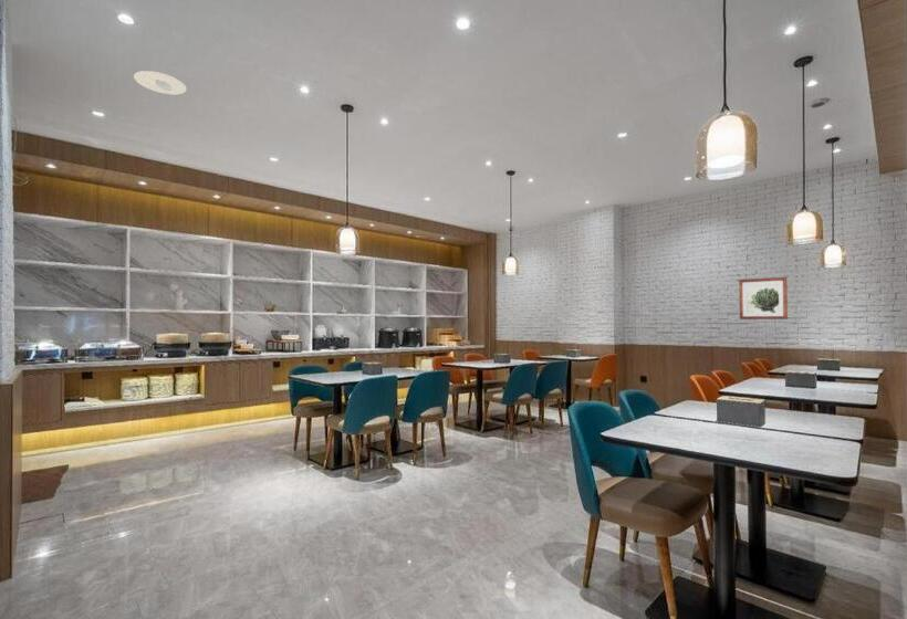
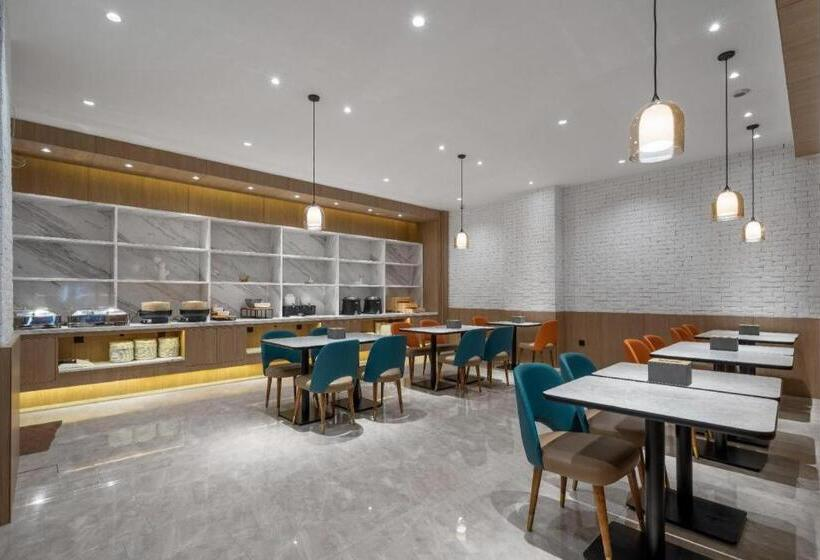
- wall art (762, 298)
- recessed light (160, 81)
